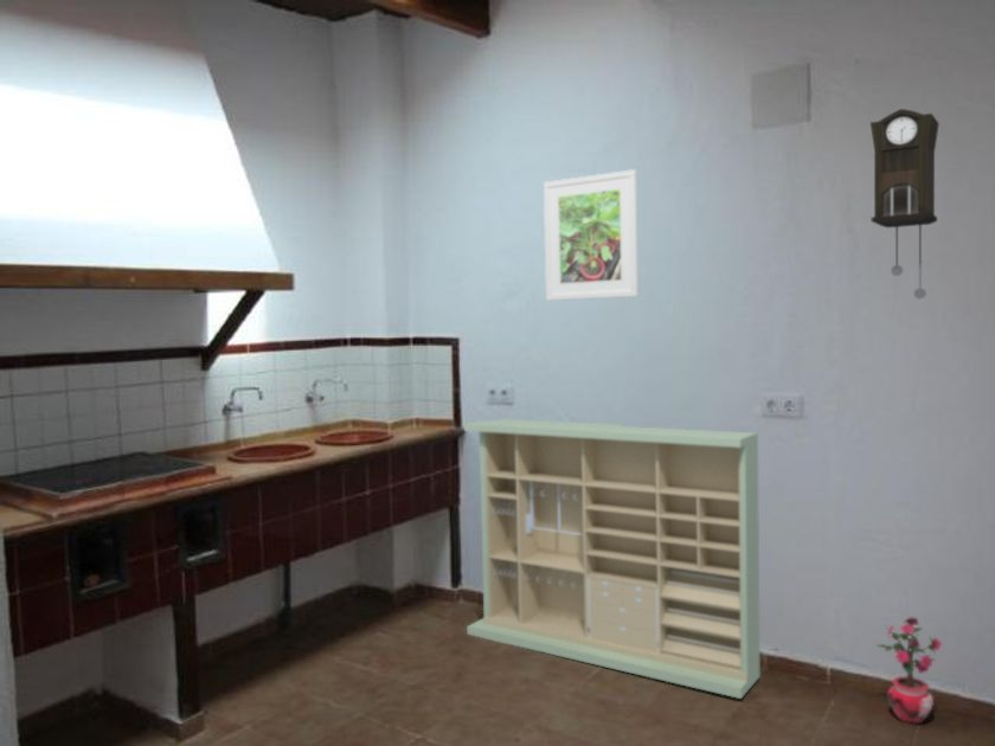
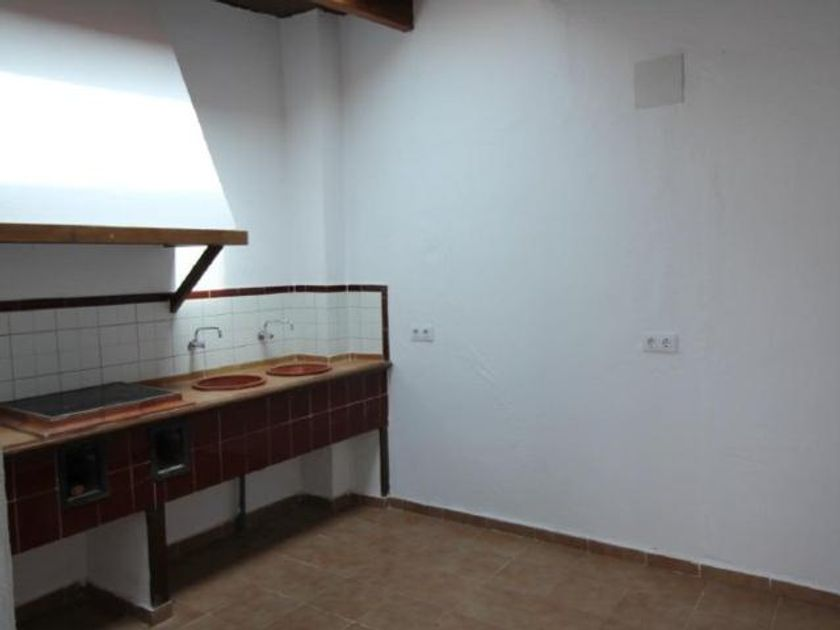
- pendulum clock (904, 206)
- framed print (590, 237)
- storage cabinet (603, 540)
- potted plant (907, 667)
